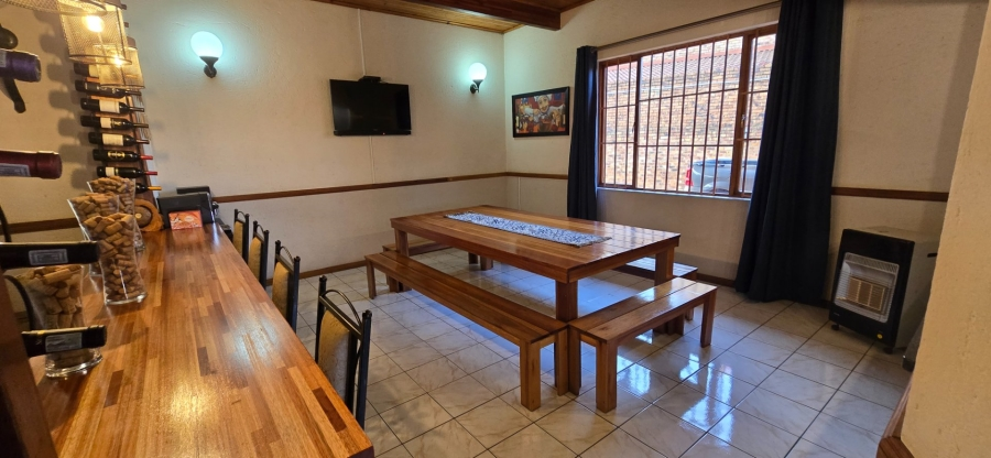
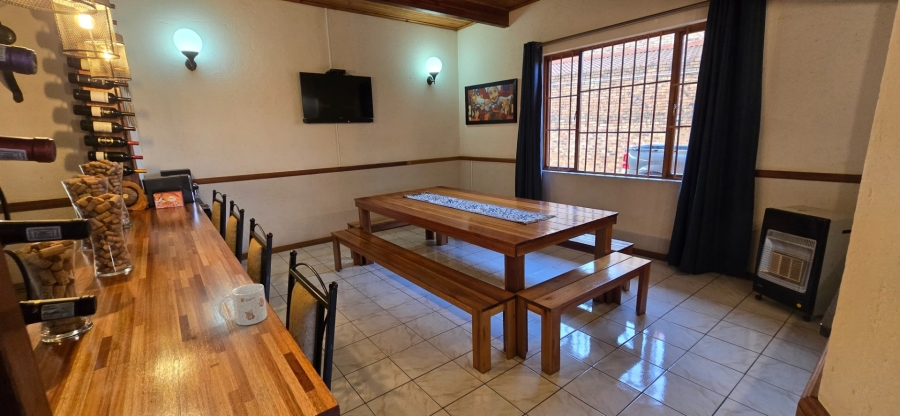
+ mug (242, 305)
